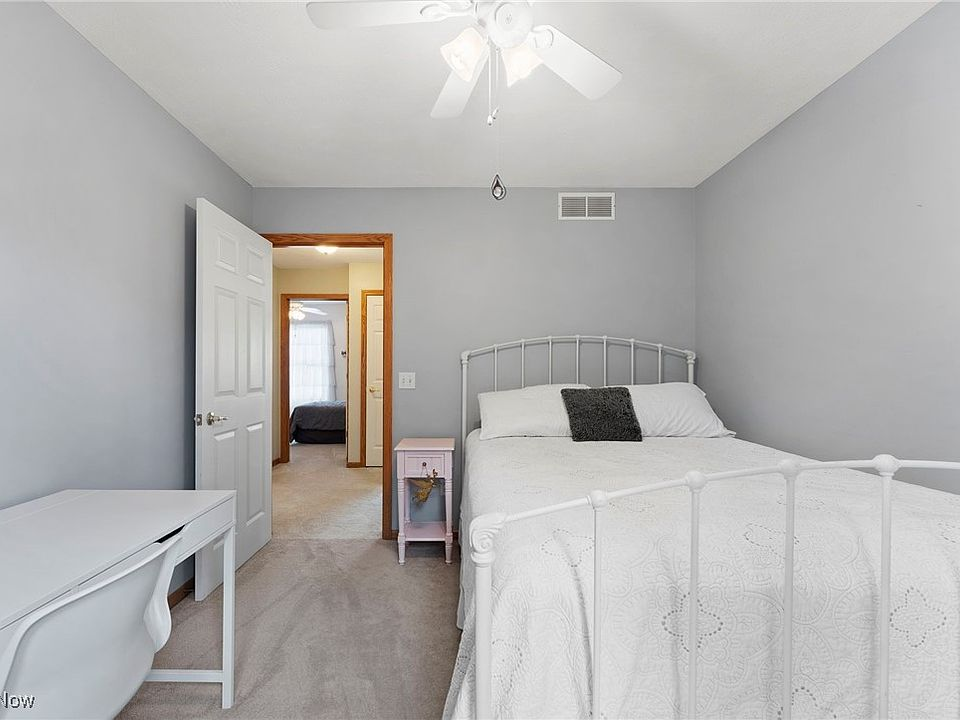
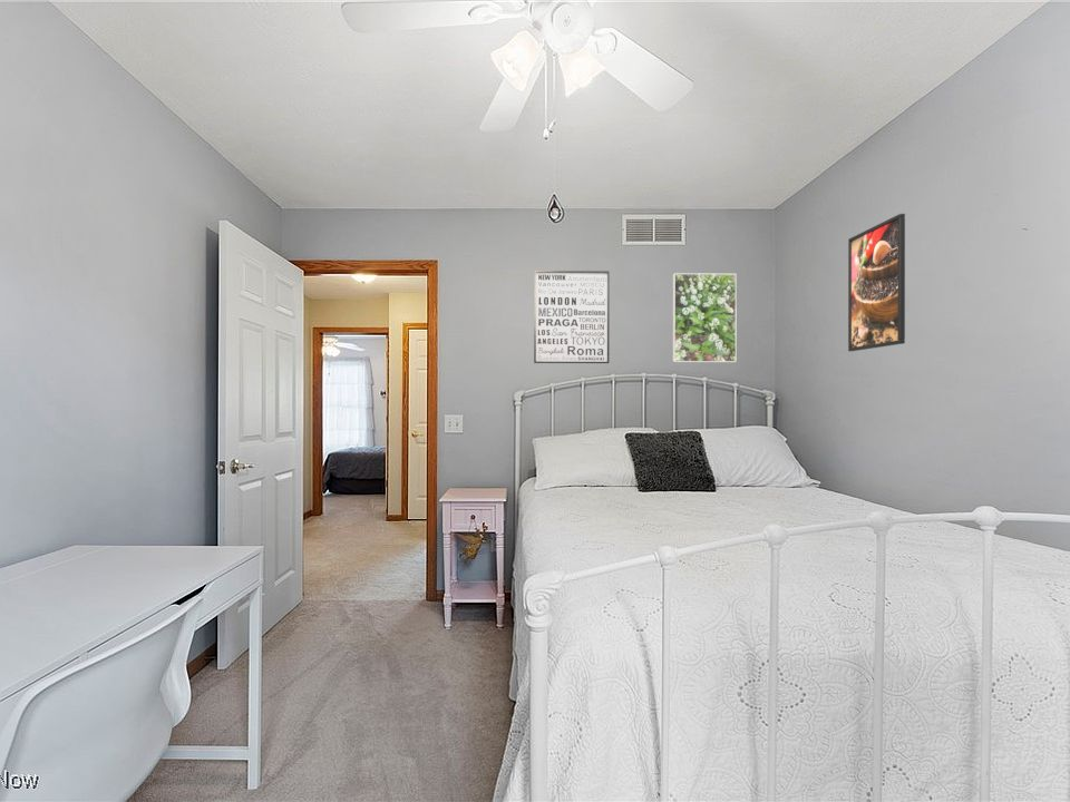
+ wall art (571, 316)
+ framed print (874, 287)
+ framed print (703, 317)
